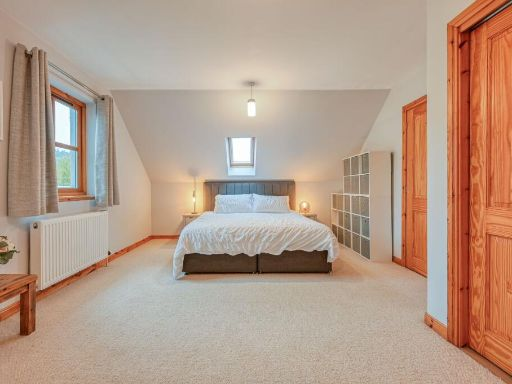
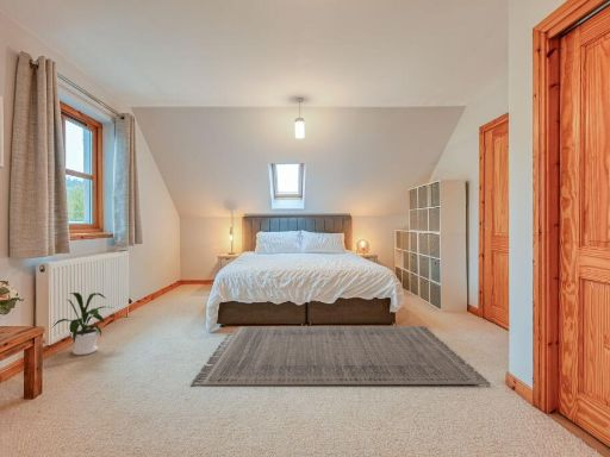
+ house plant (85, 320)
+ rug (332, 349)
